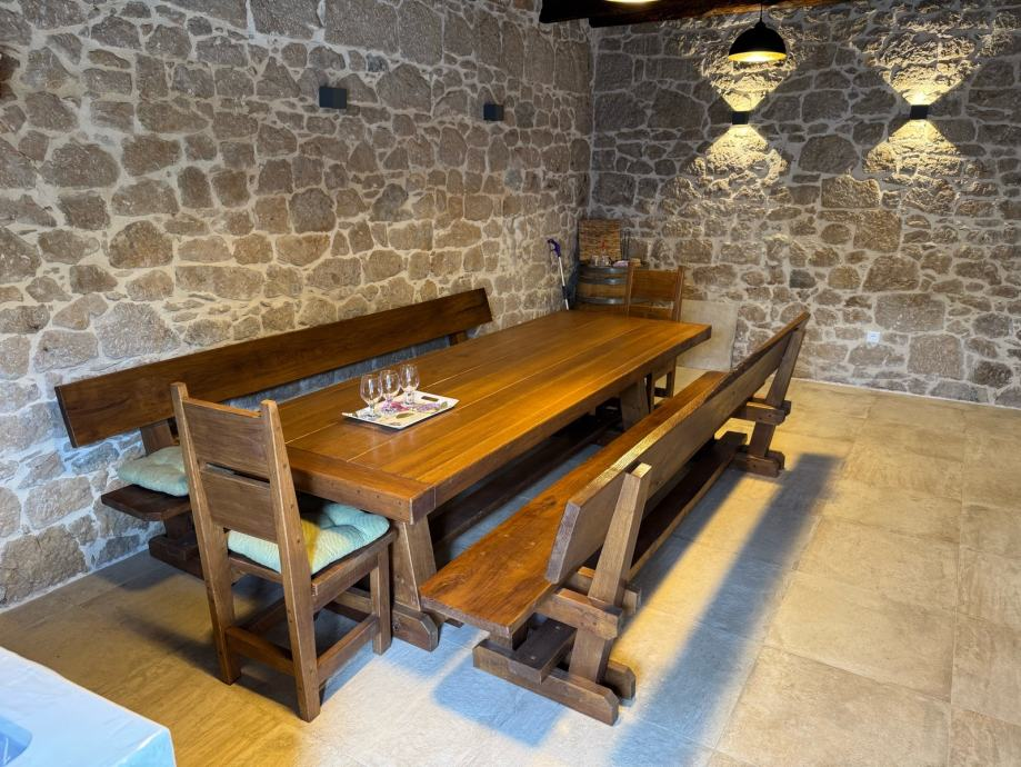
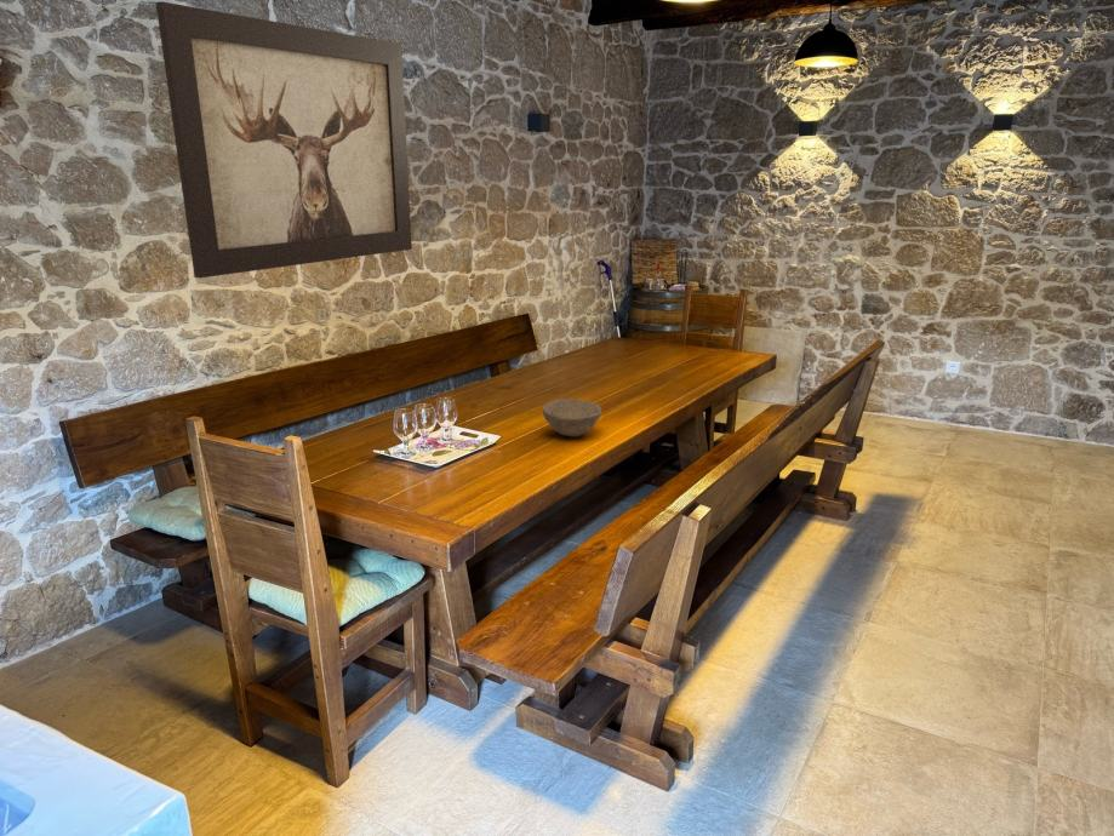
+ wall art (308, 149)
+ bowl (571, 420)
